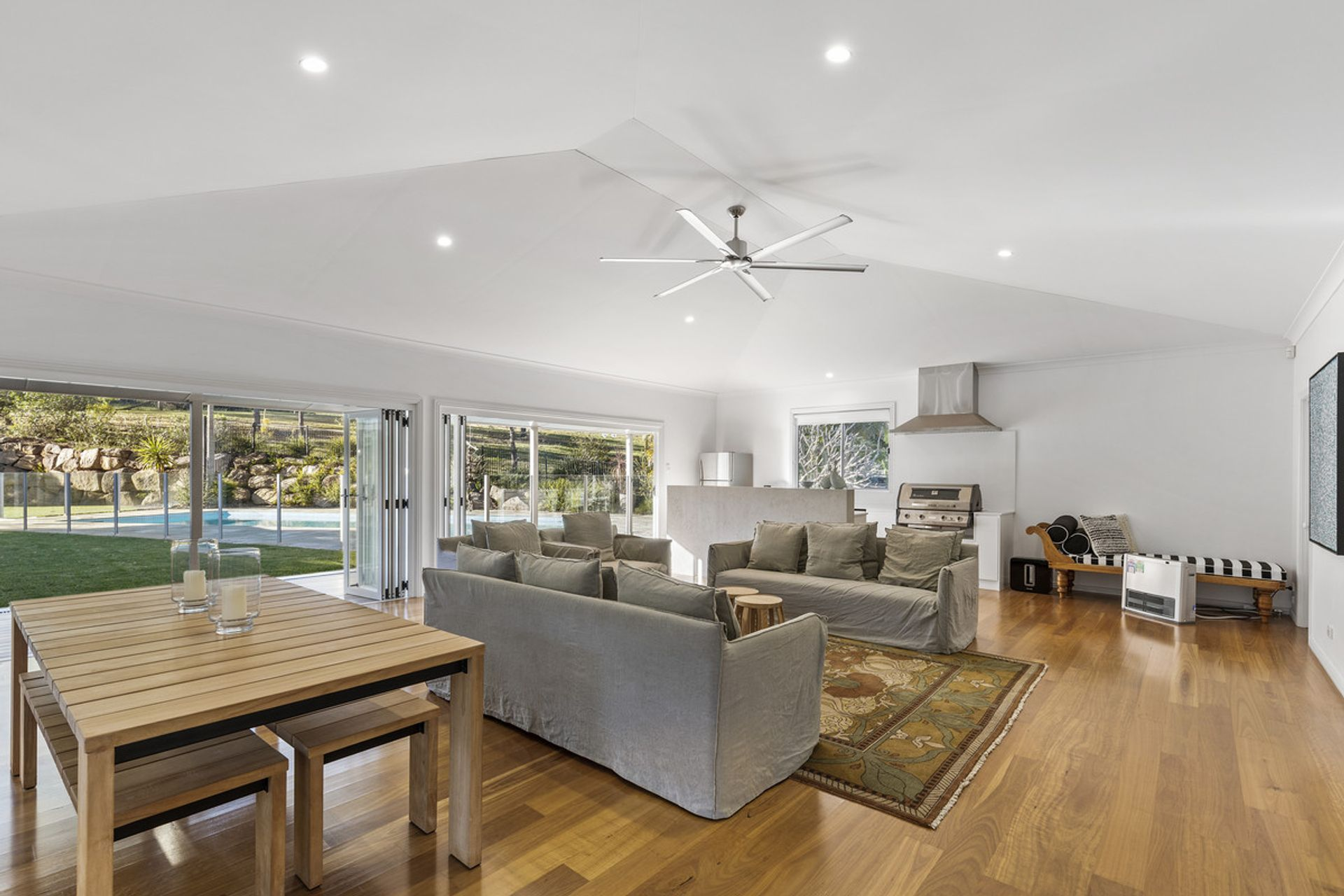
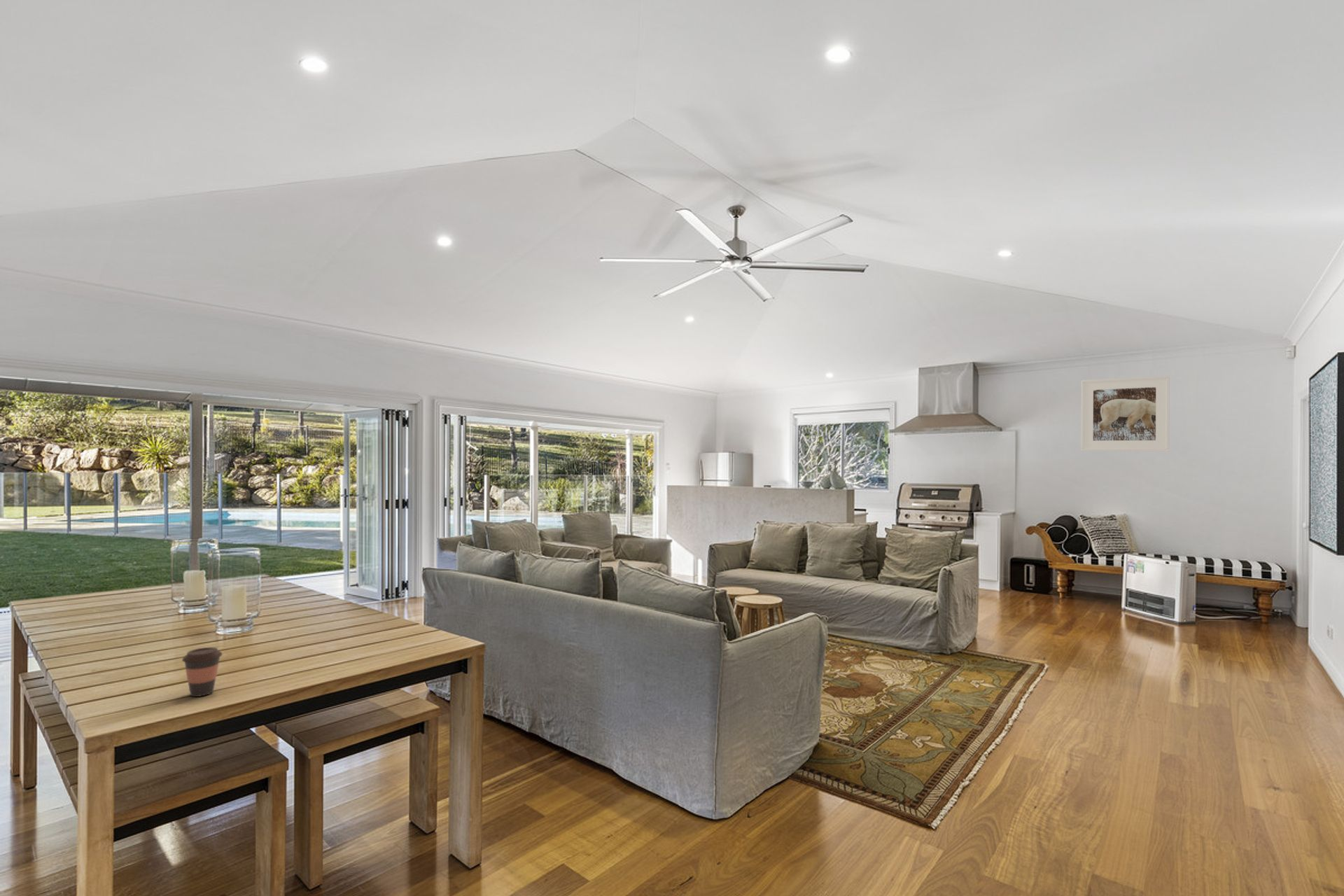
+ coffee cup (202, 672)
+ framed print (1124, 414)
